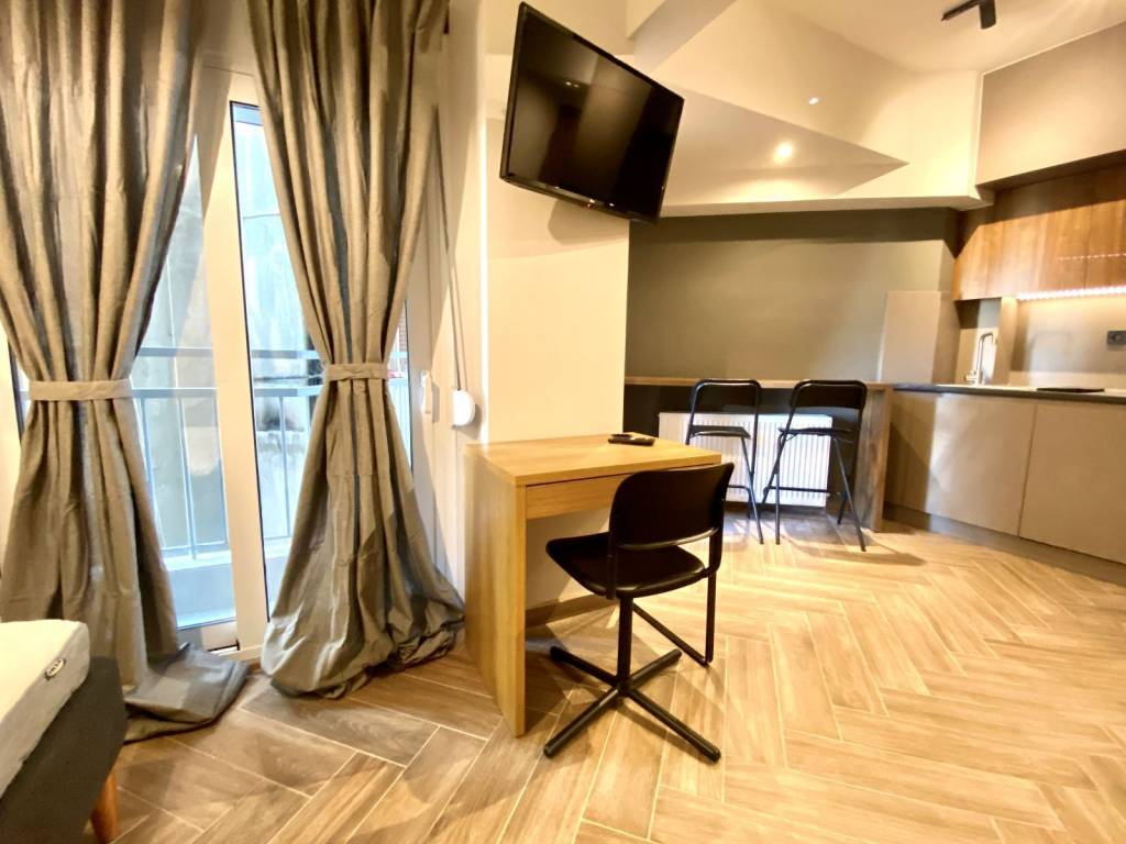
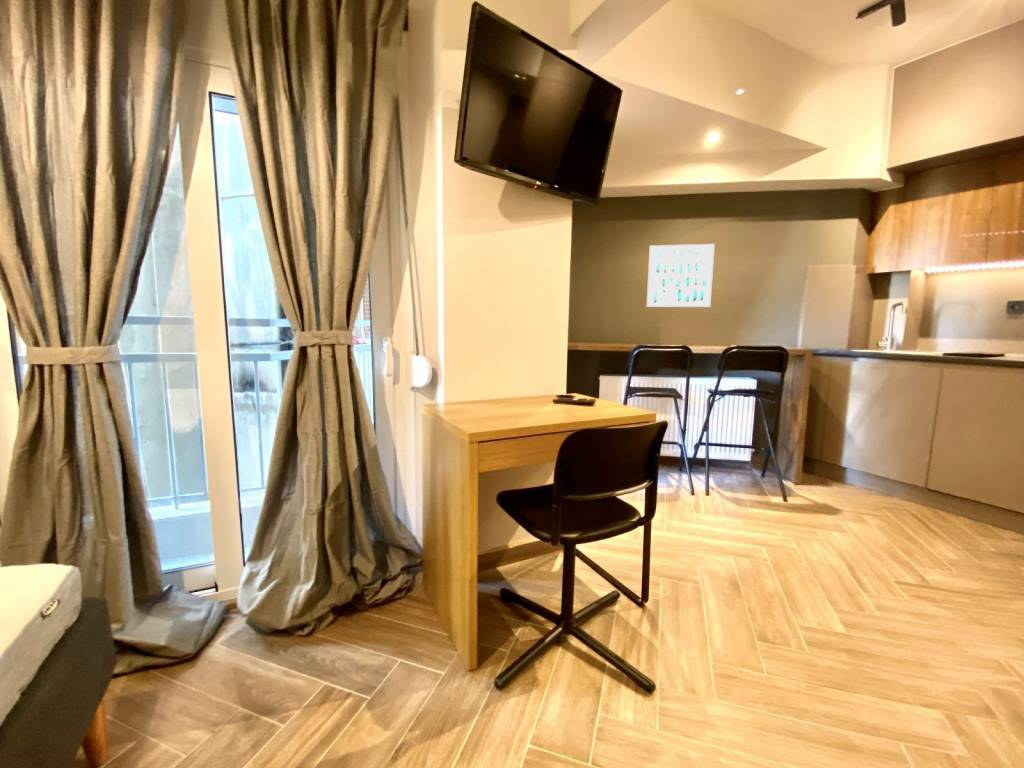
+ wall art (679, 276)
